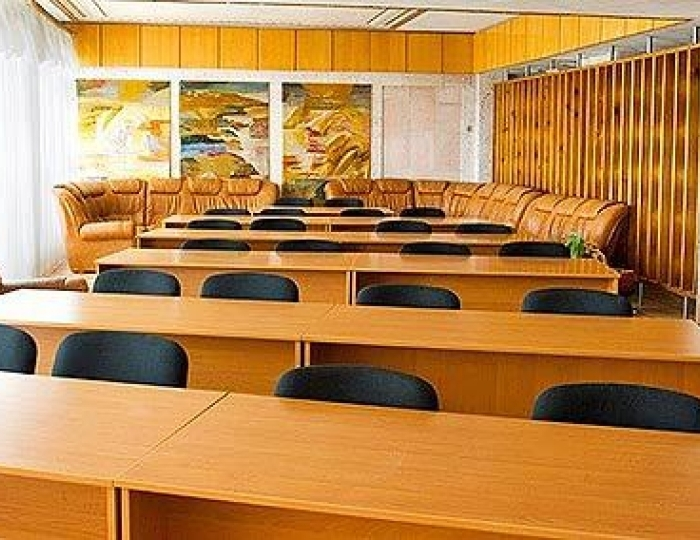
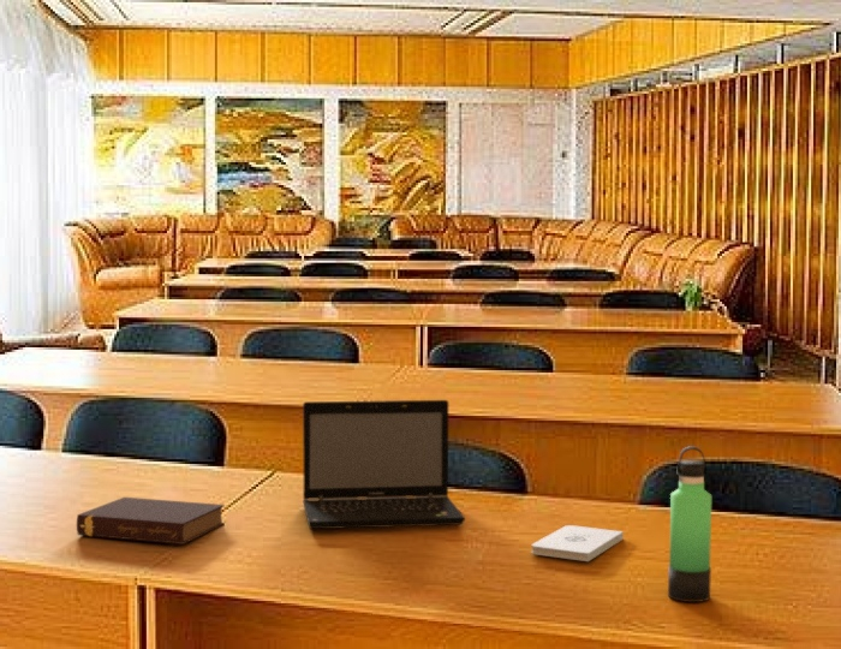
+ laptop (381, 462)
+ thermos bottle (690, 522)
+ notepad (577, 542)
+ book (151, 519)
